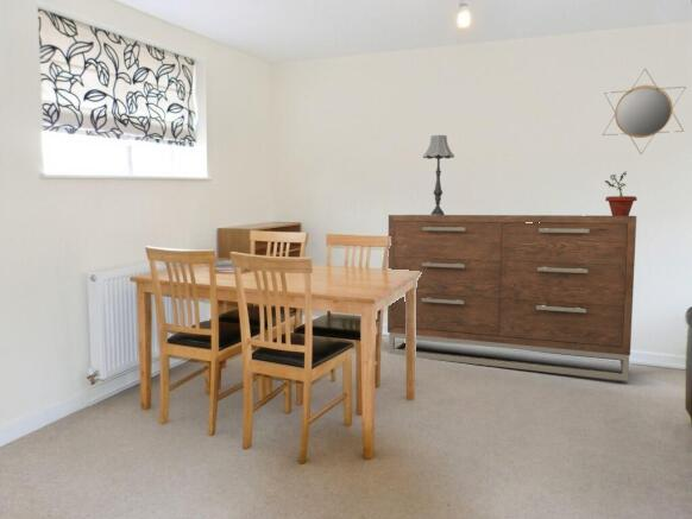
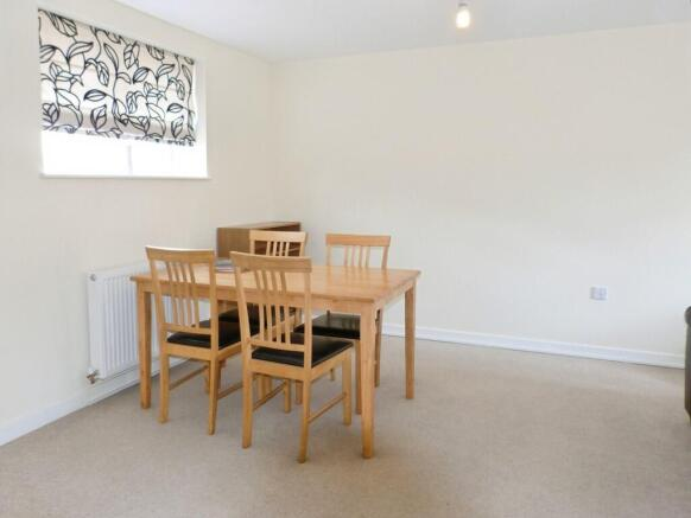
- dresser (505, 286)
- table lamp (438, 175)
- potted plant (619, 192)
- home mirror (642, 112)
